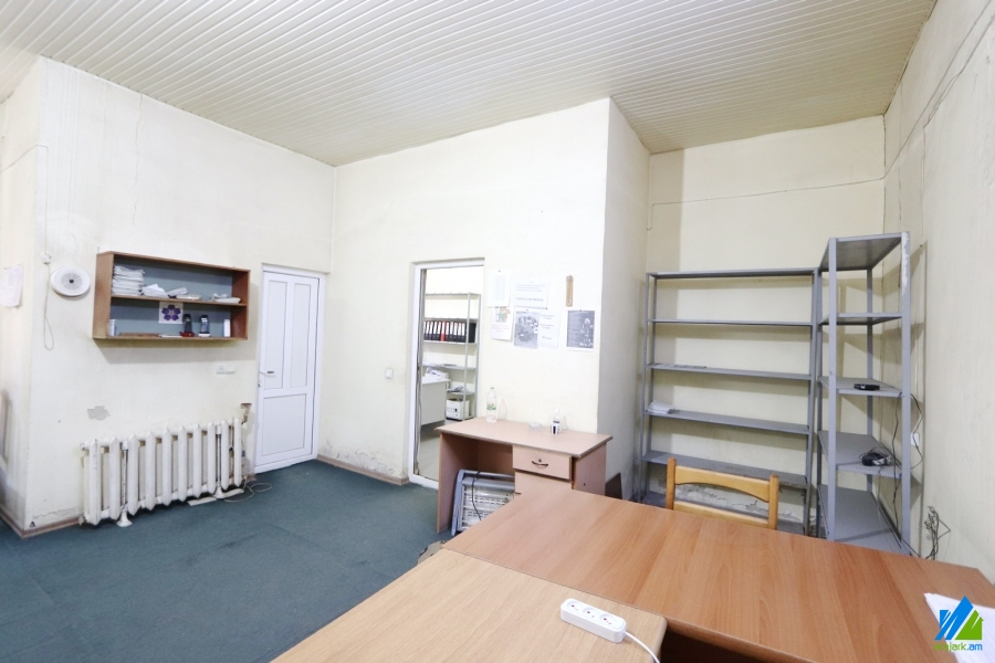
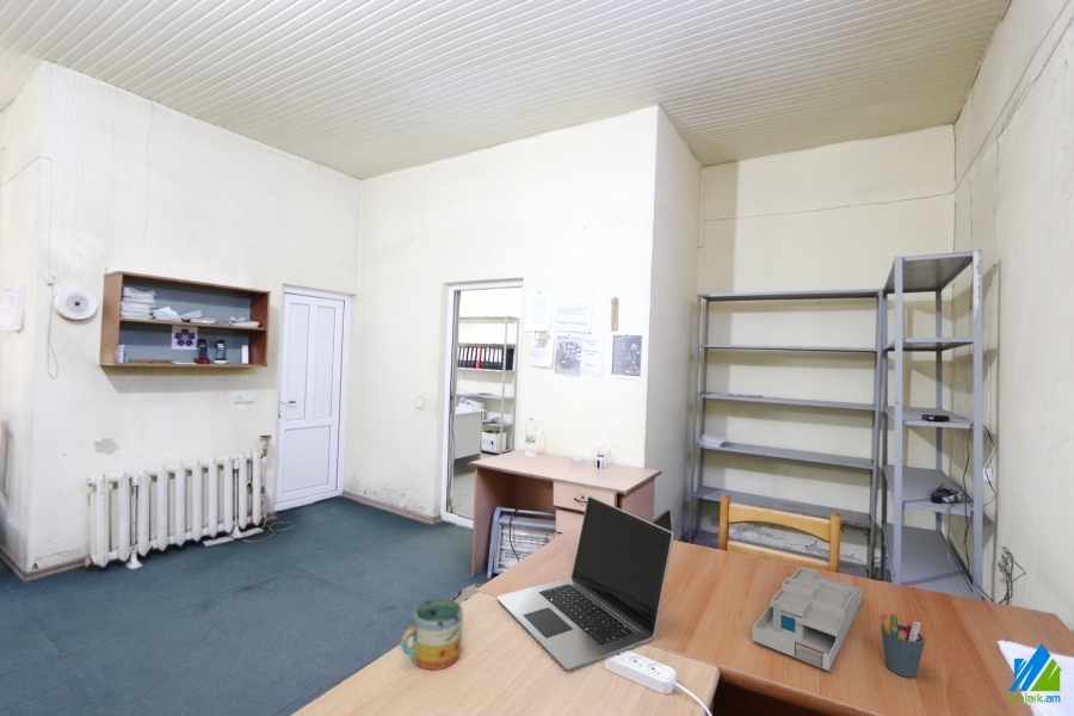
+ laptop (580, 567)
+ mug (431, 634)
+ desk organizer (811, 601)
+ pen holder (901, 641)
